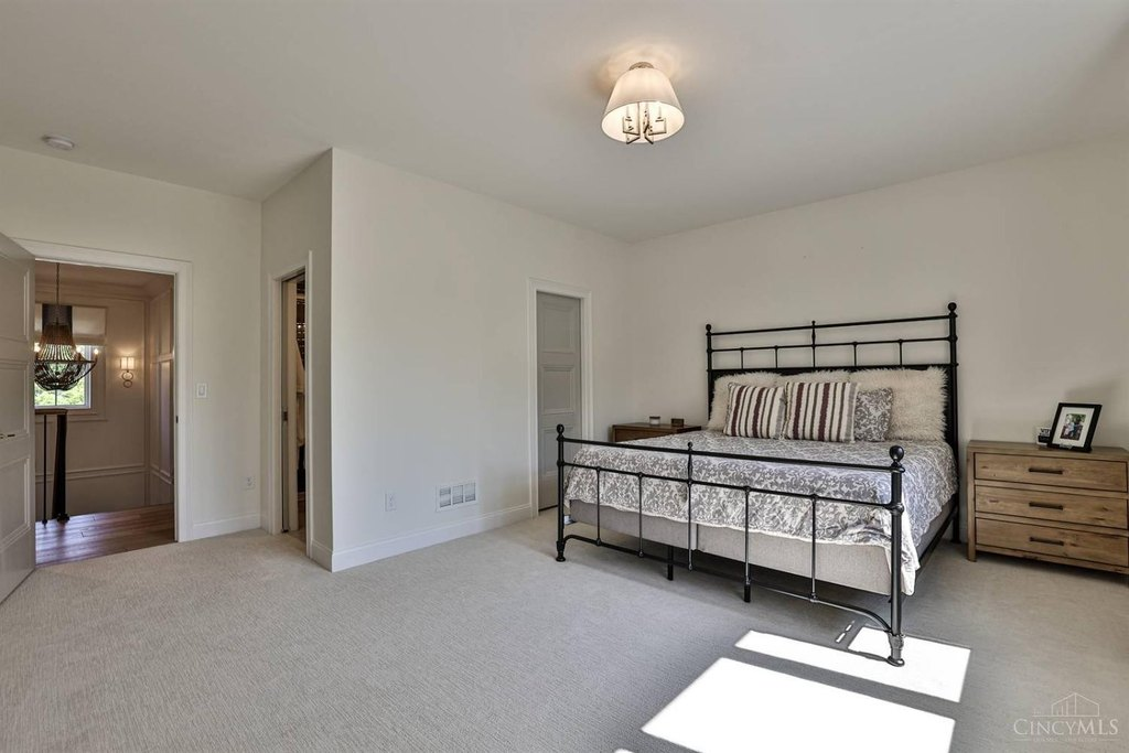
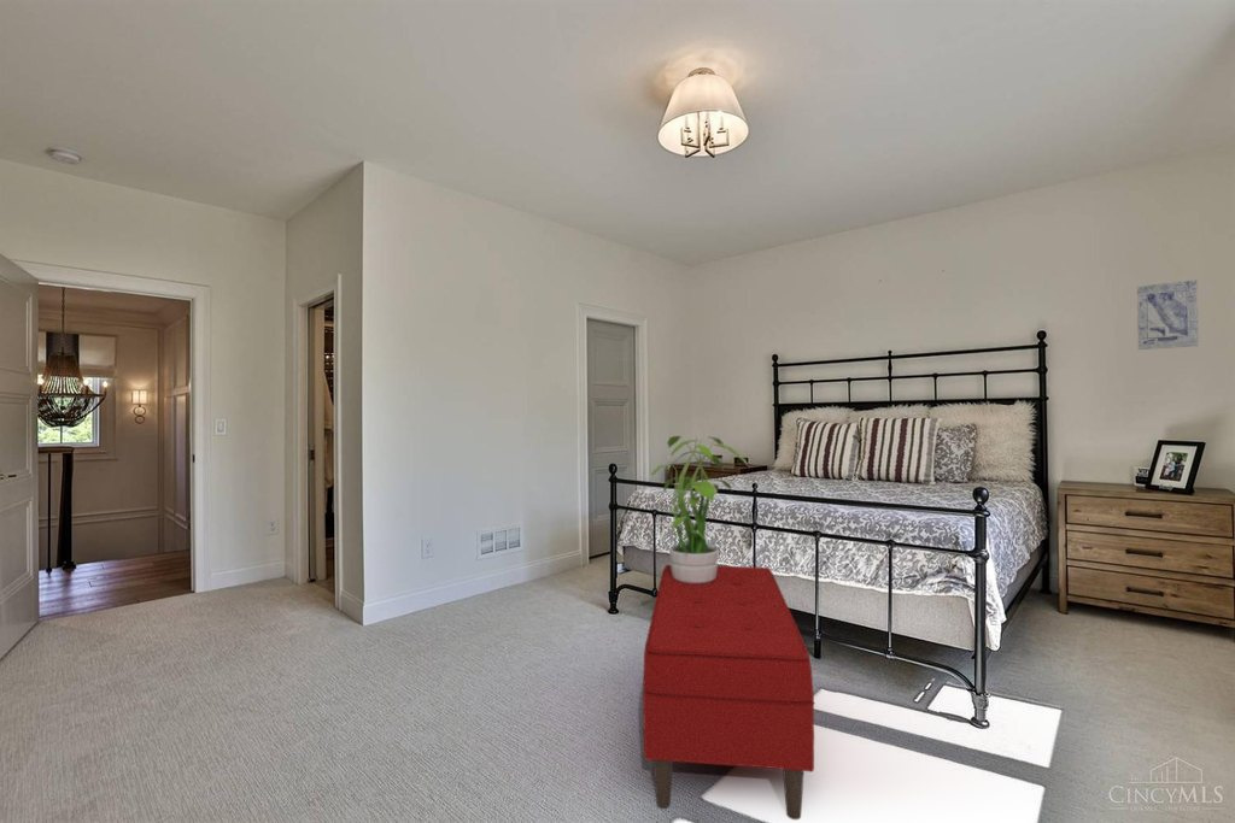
+ bench (720, 663)
+ wall art (1166, 314)
+ potted plant (703, 505)
